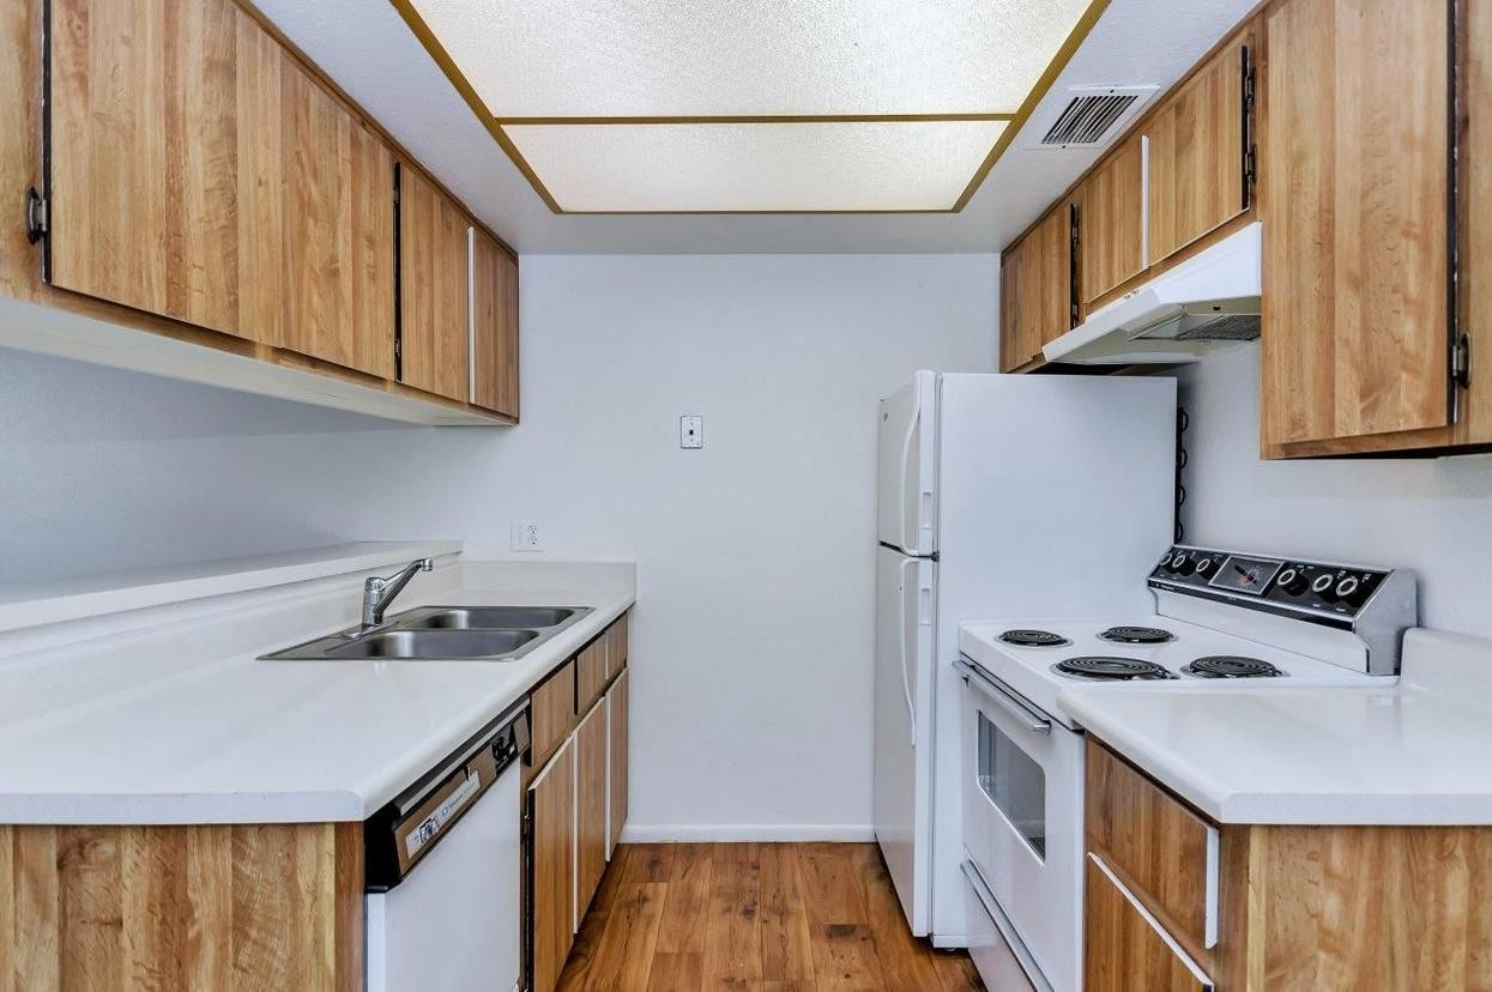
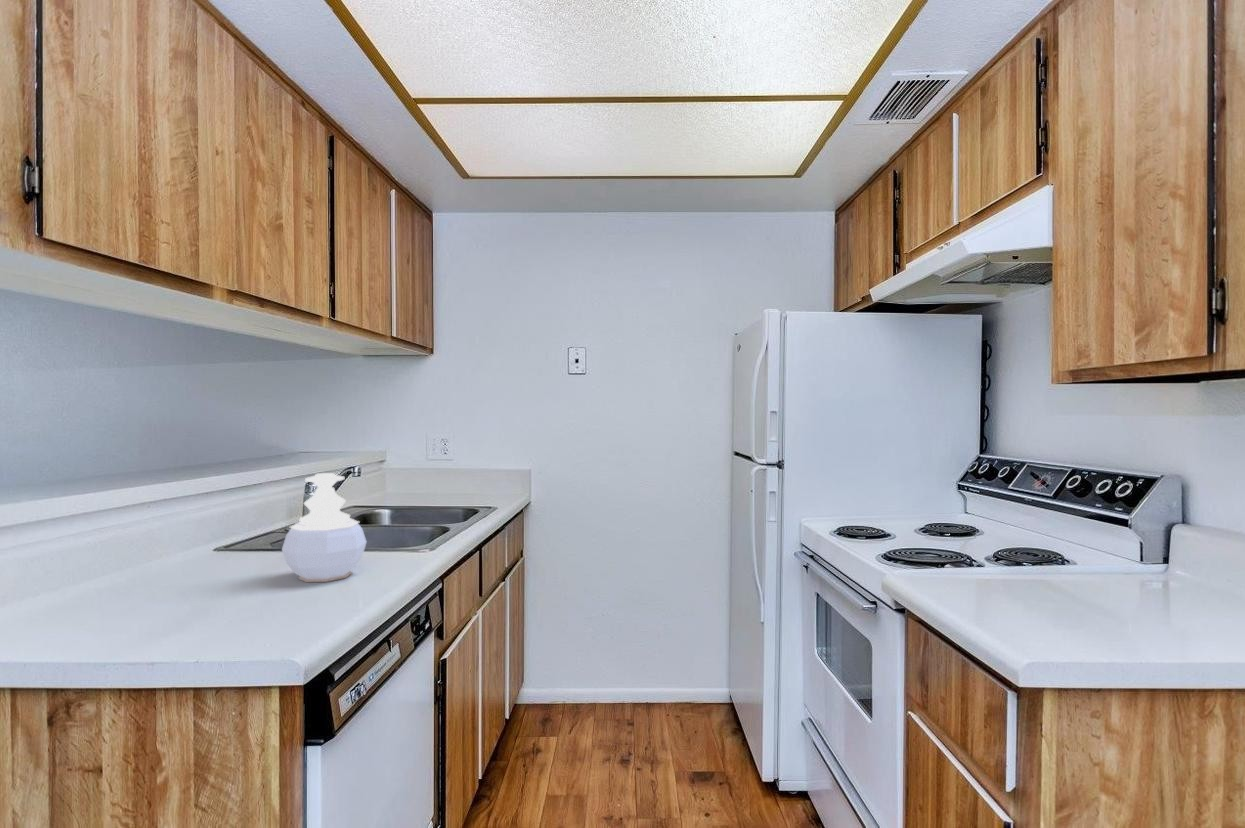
+ soap dispenser (325, 524)
